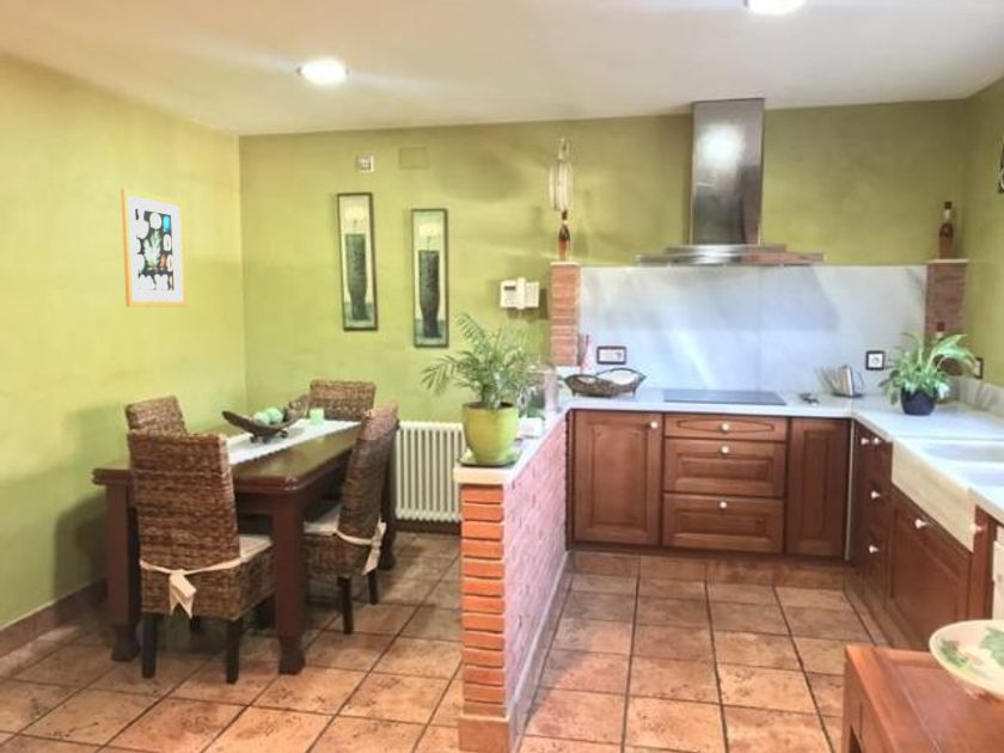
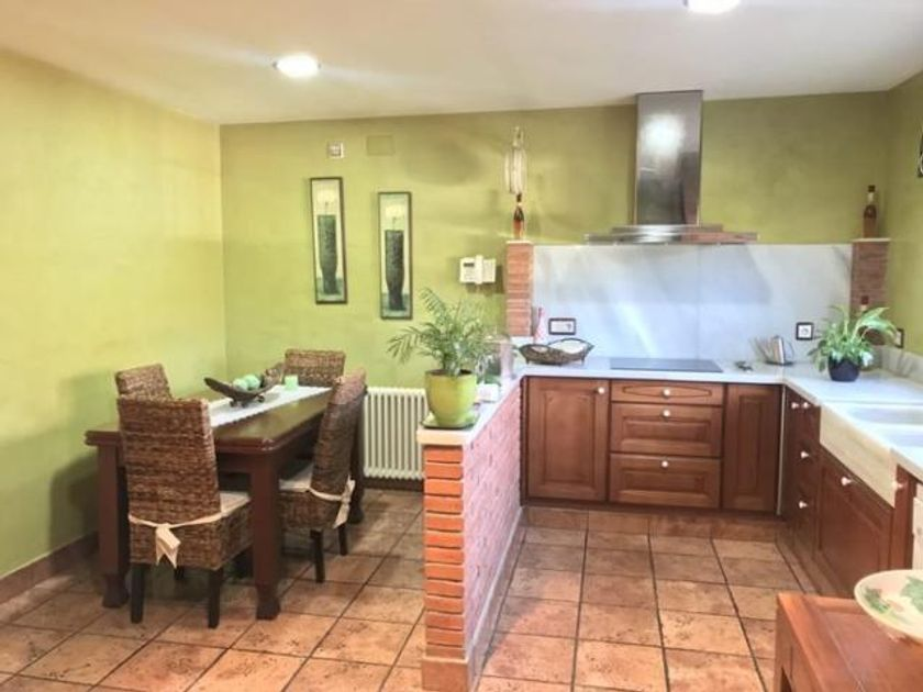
- wall art (155, 251)
